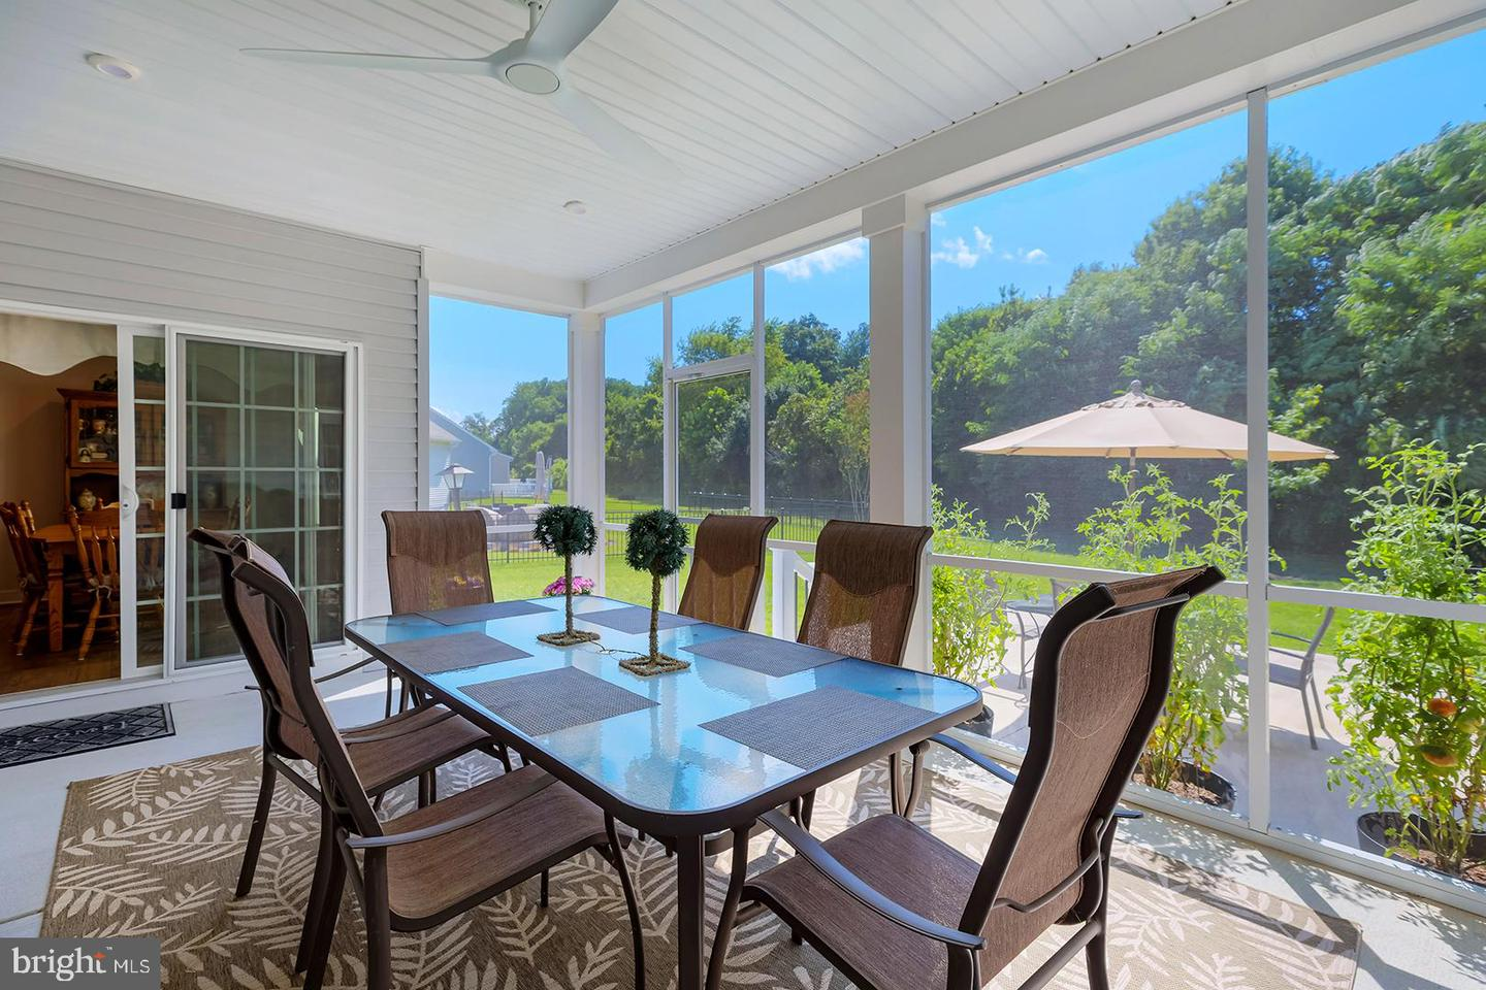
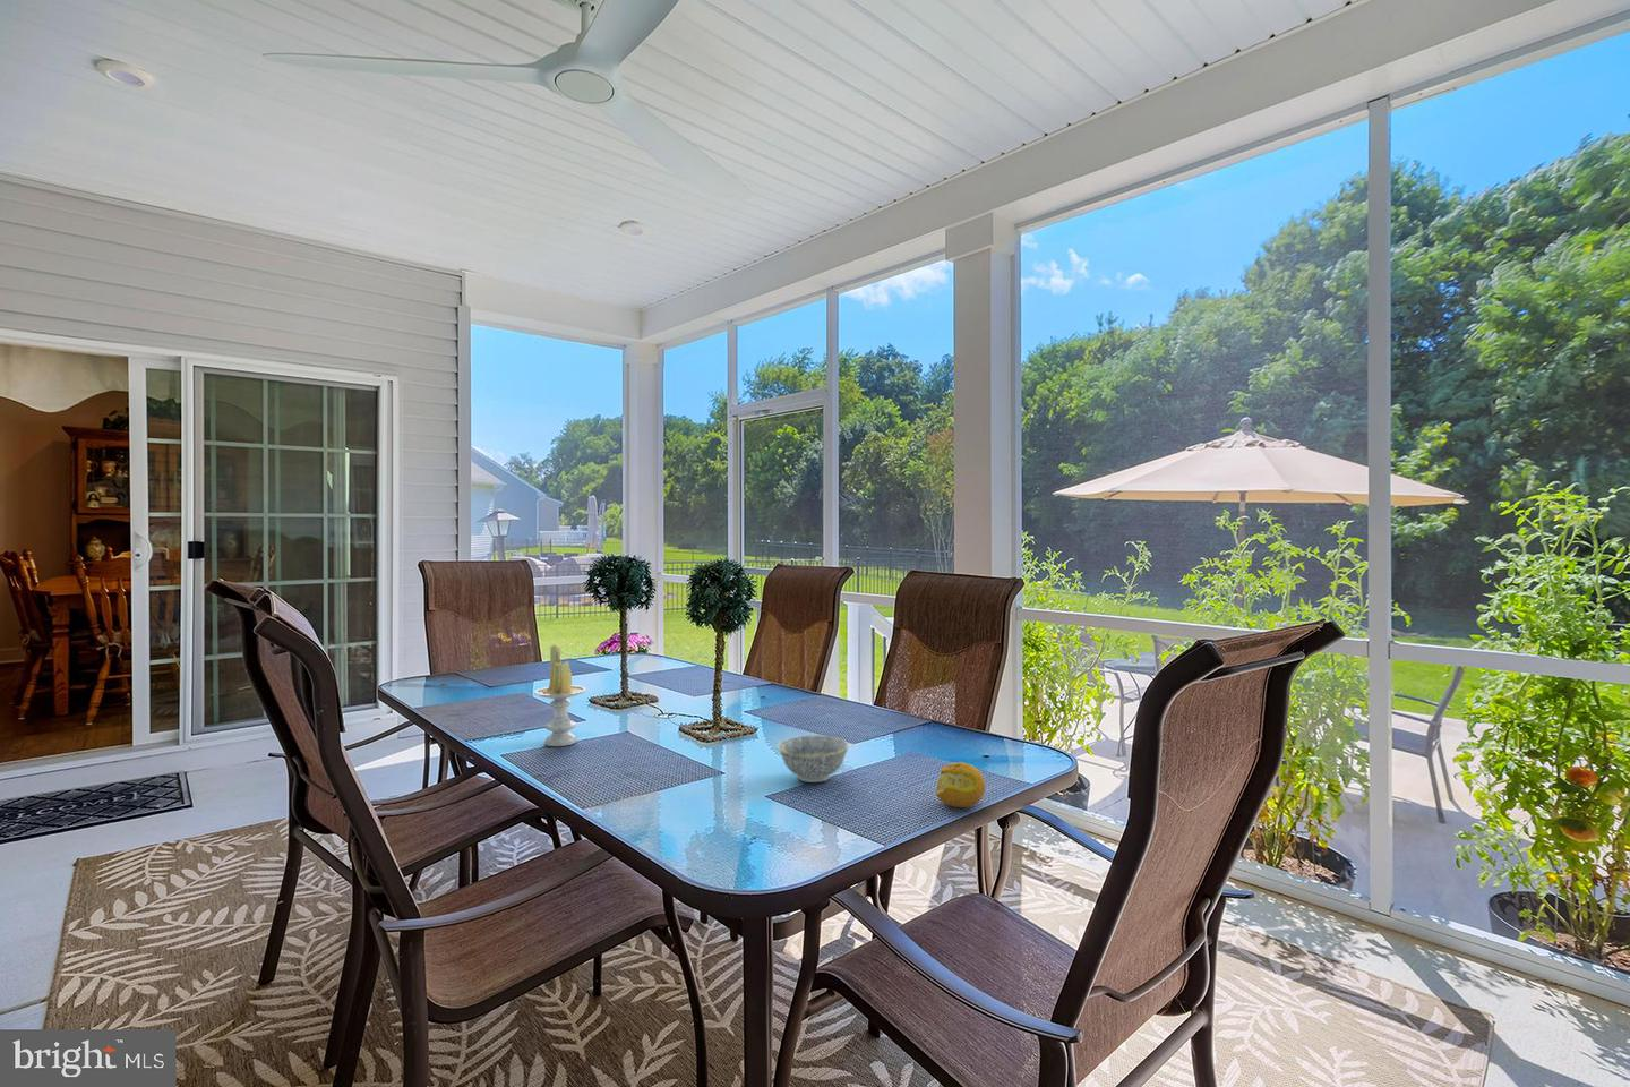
+ candle (560, 693)
+ fruit (959, 784)
+ bowl (813, 761)
